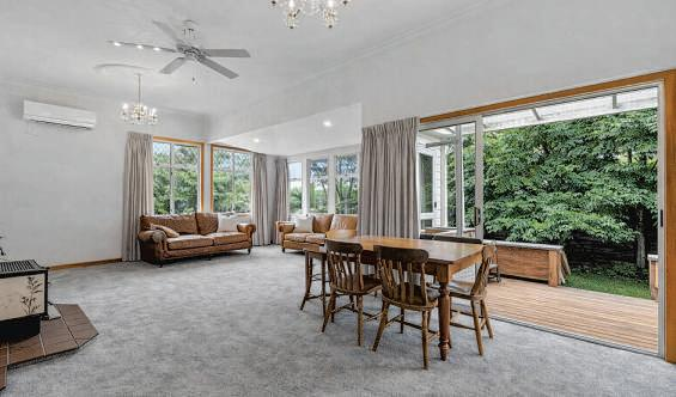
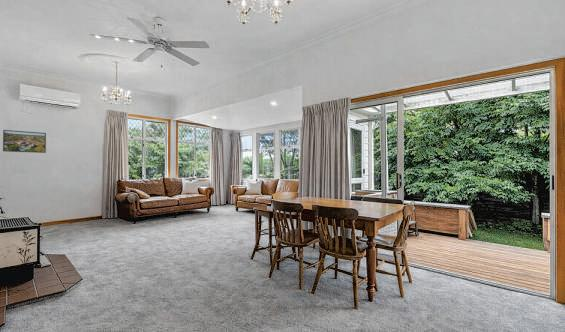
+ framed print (25, 141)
